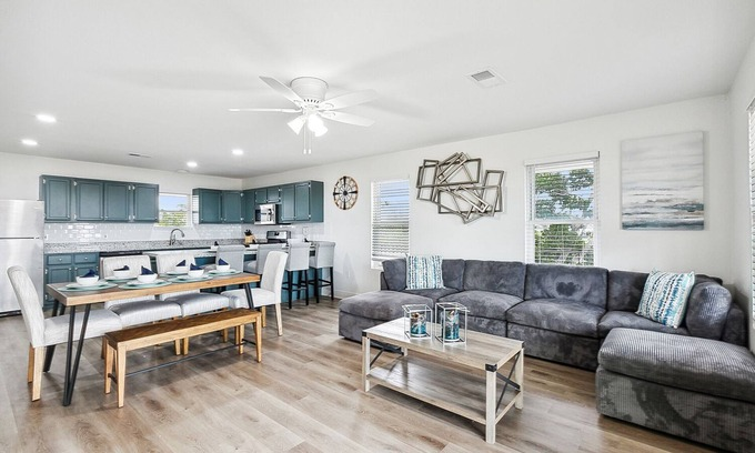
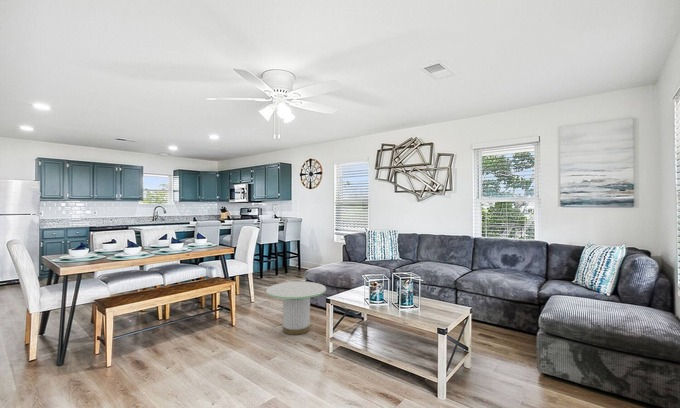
+ side table (296, 309)
